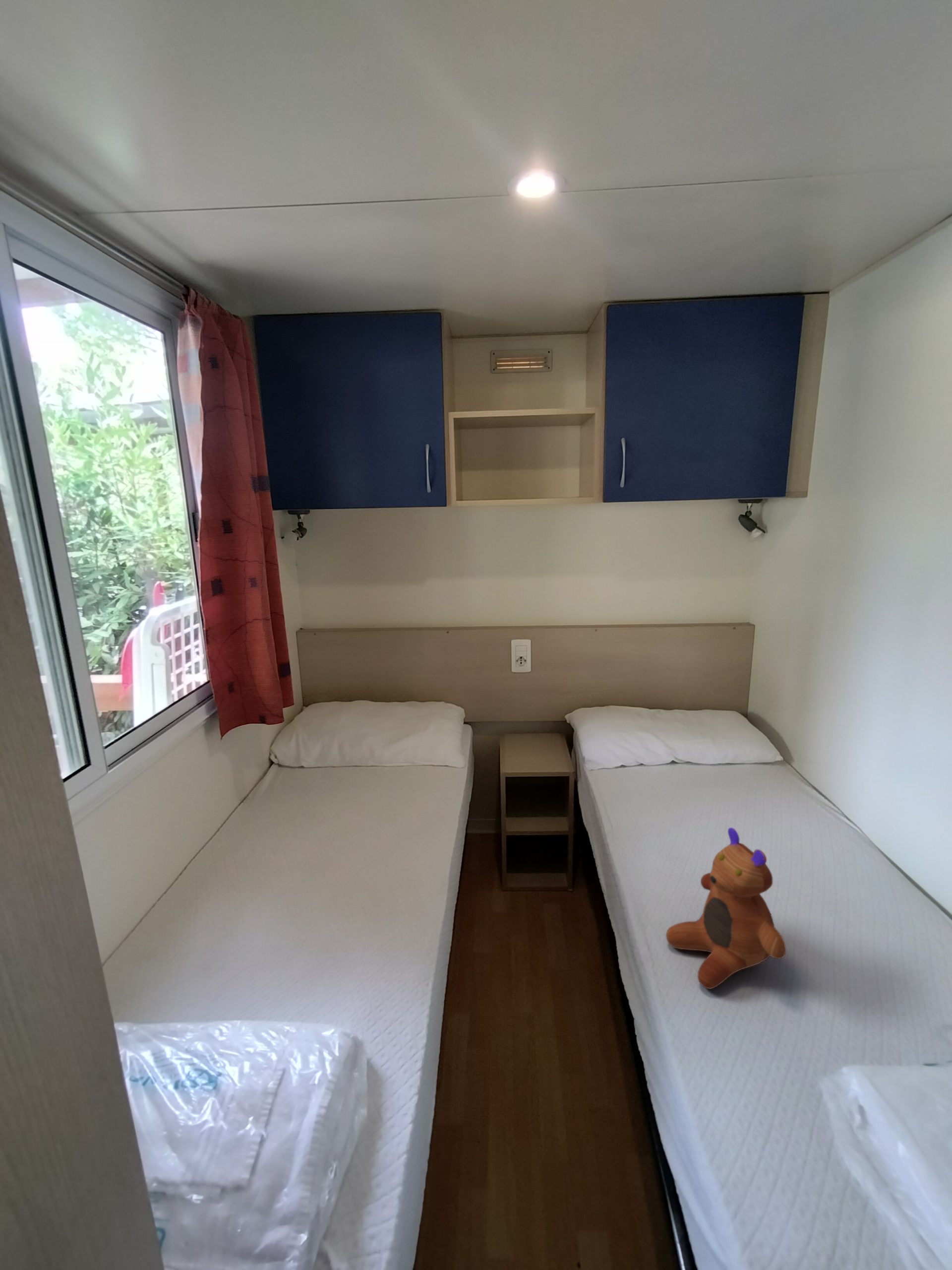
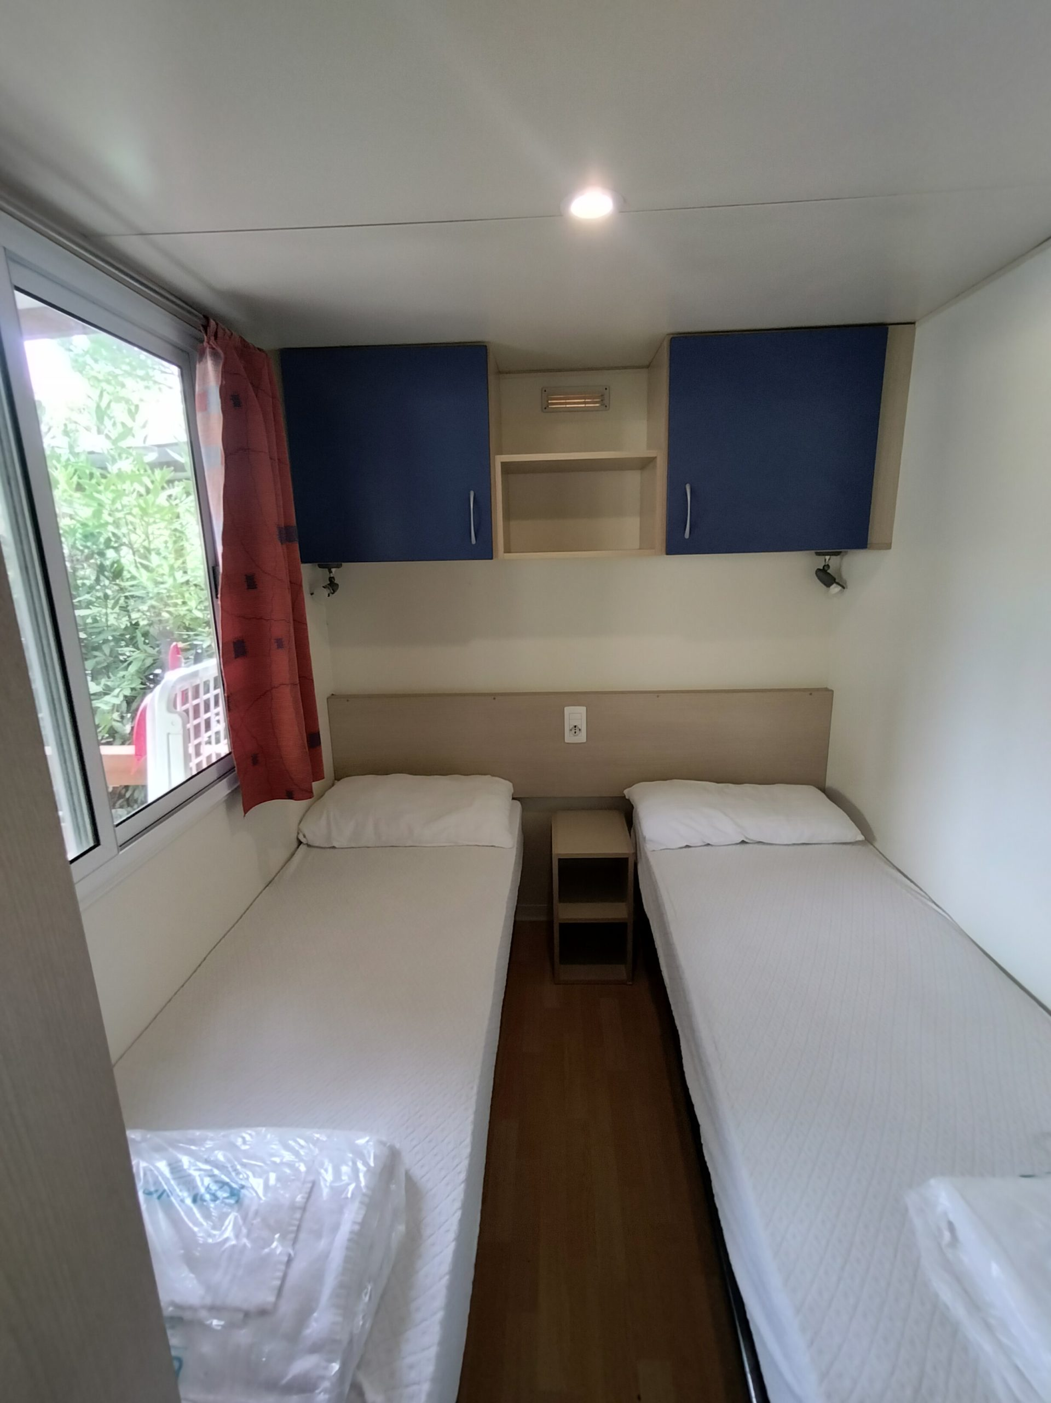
- toy (724, 901)
